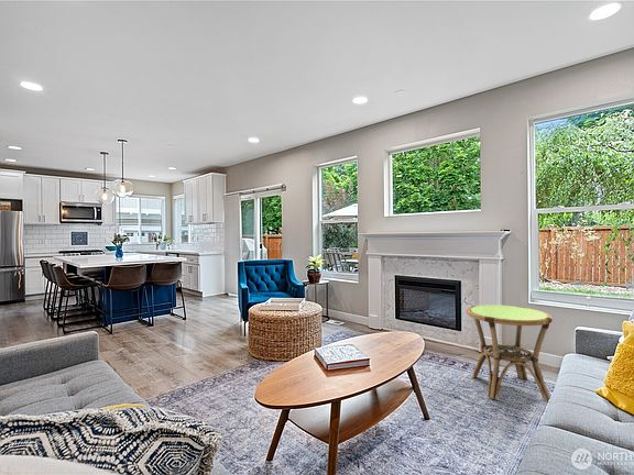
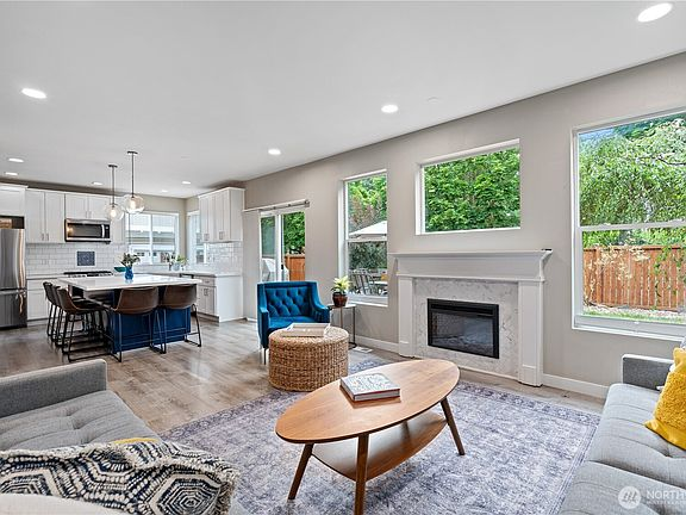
- side table (506, 350)
